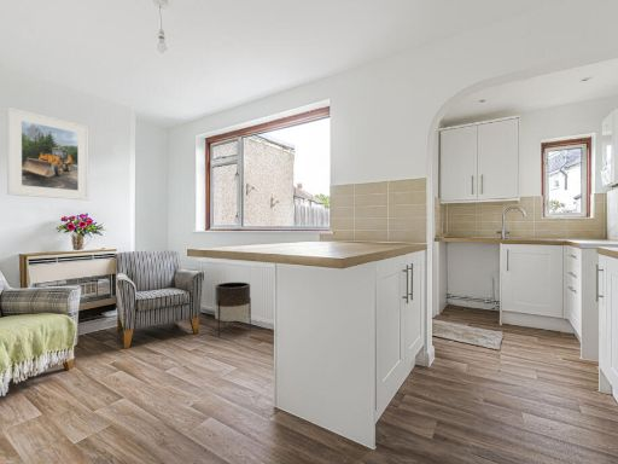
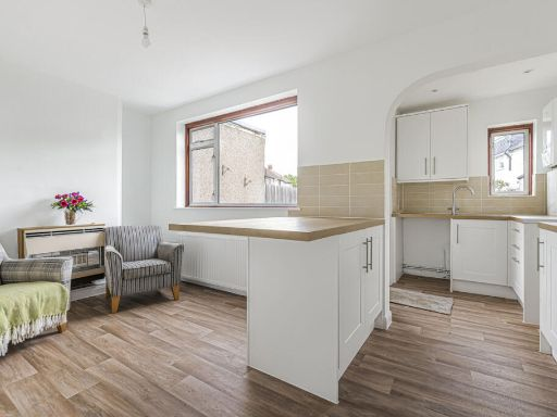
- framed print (51, 157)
- planter (232, 307)
